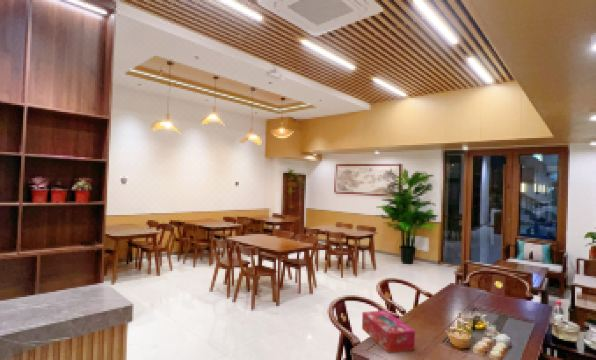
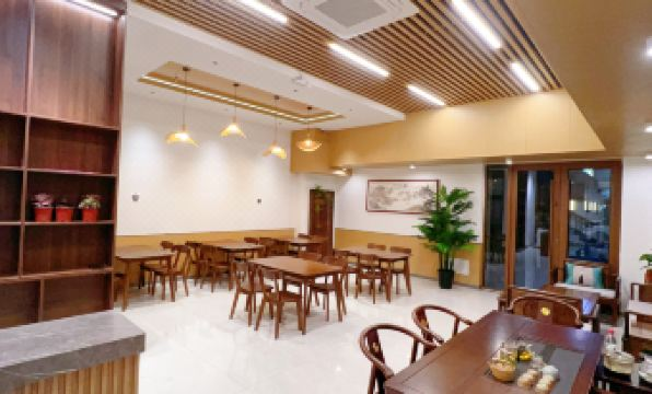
- tissue box (386, 329)
